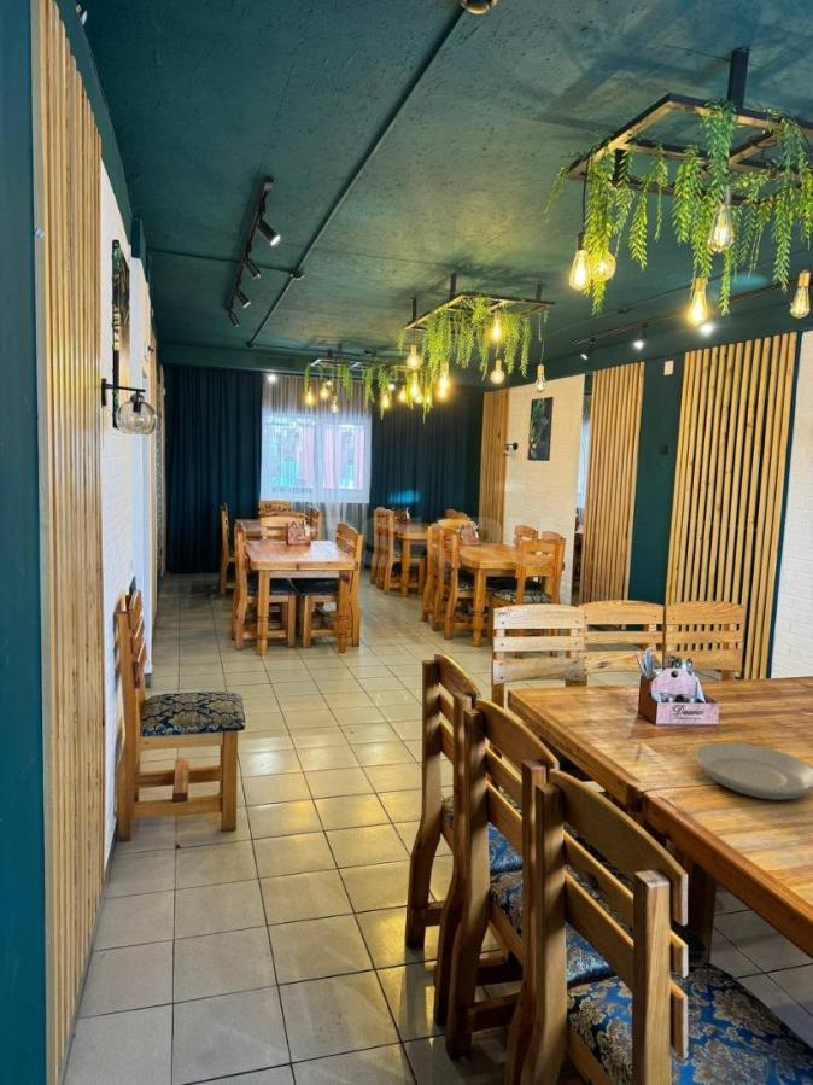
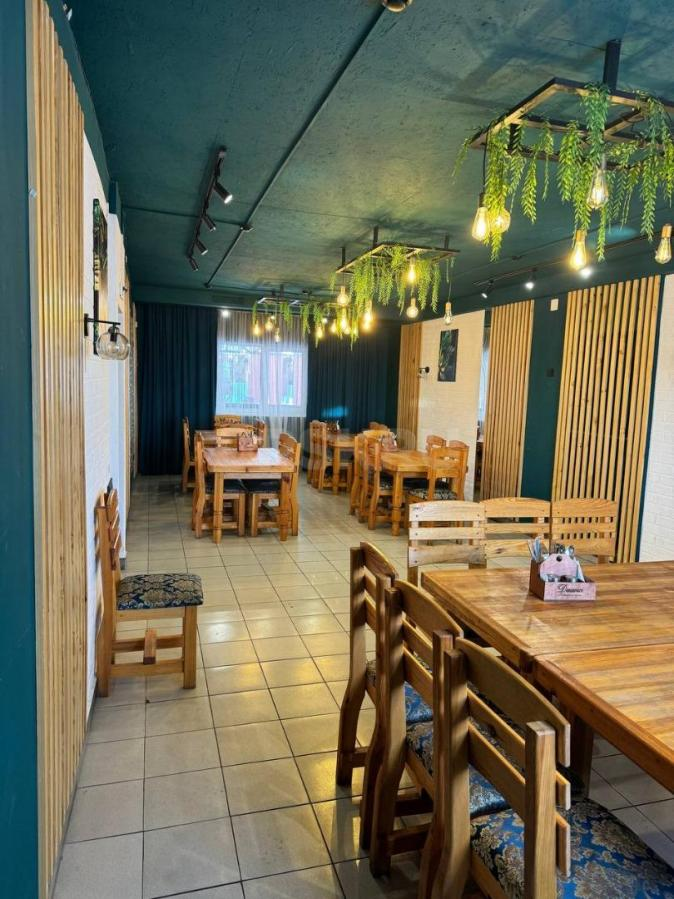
- plate (755, 772)
